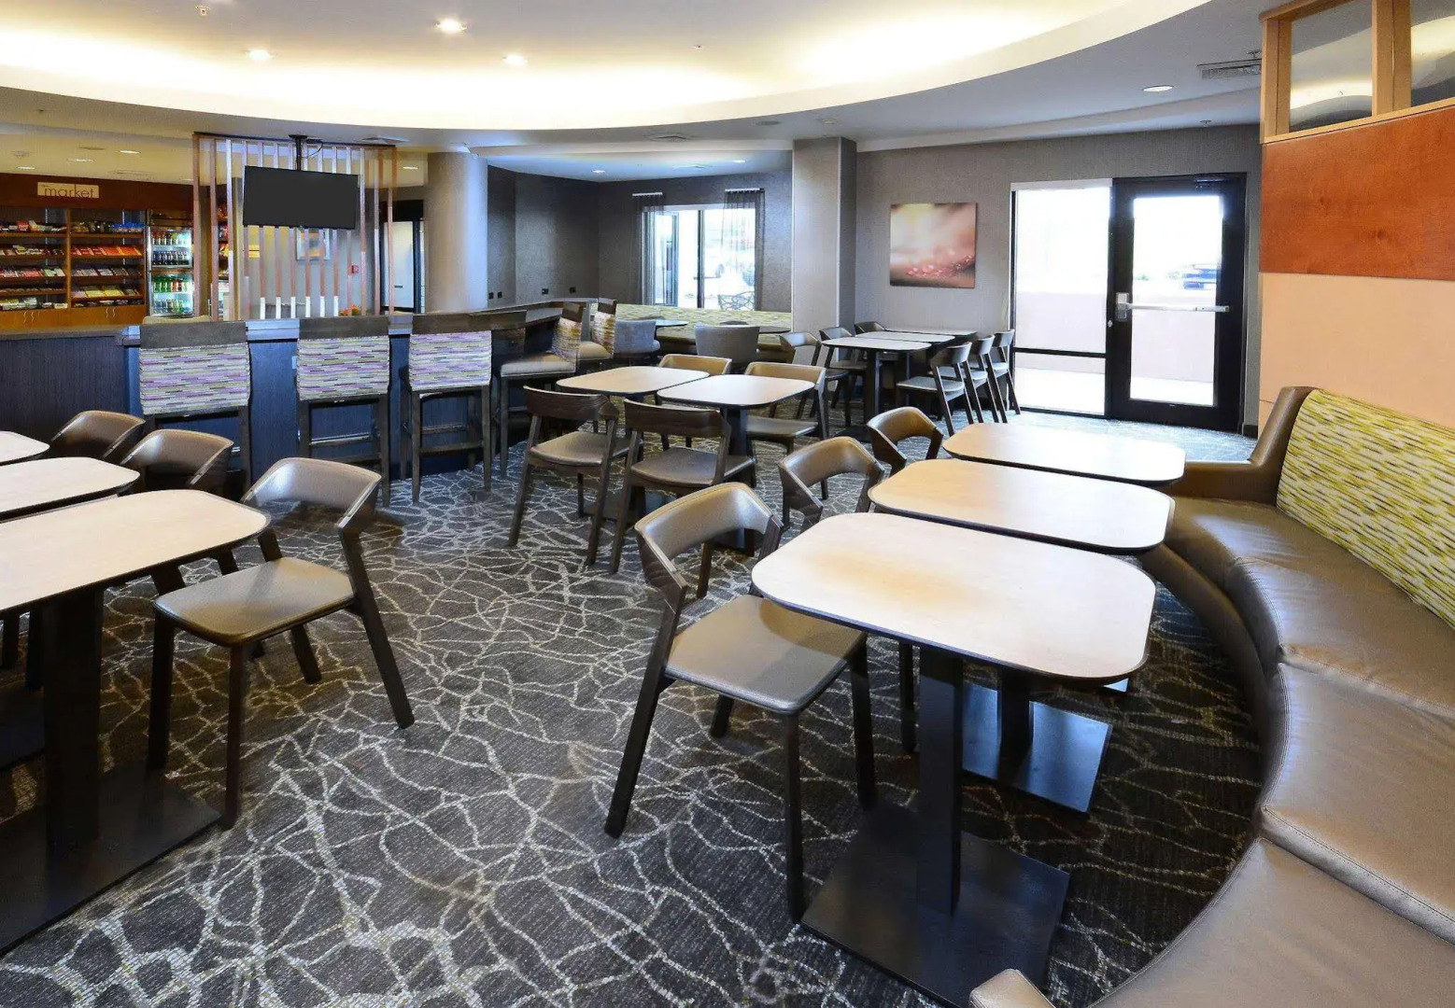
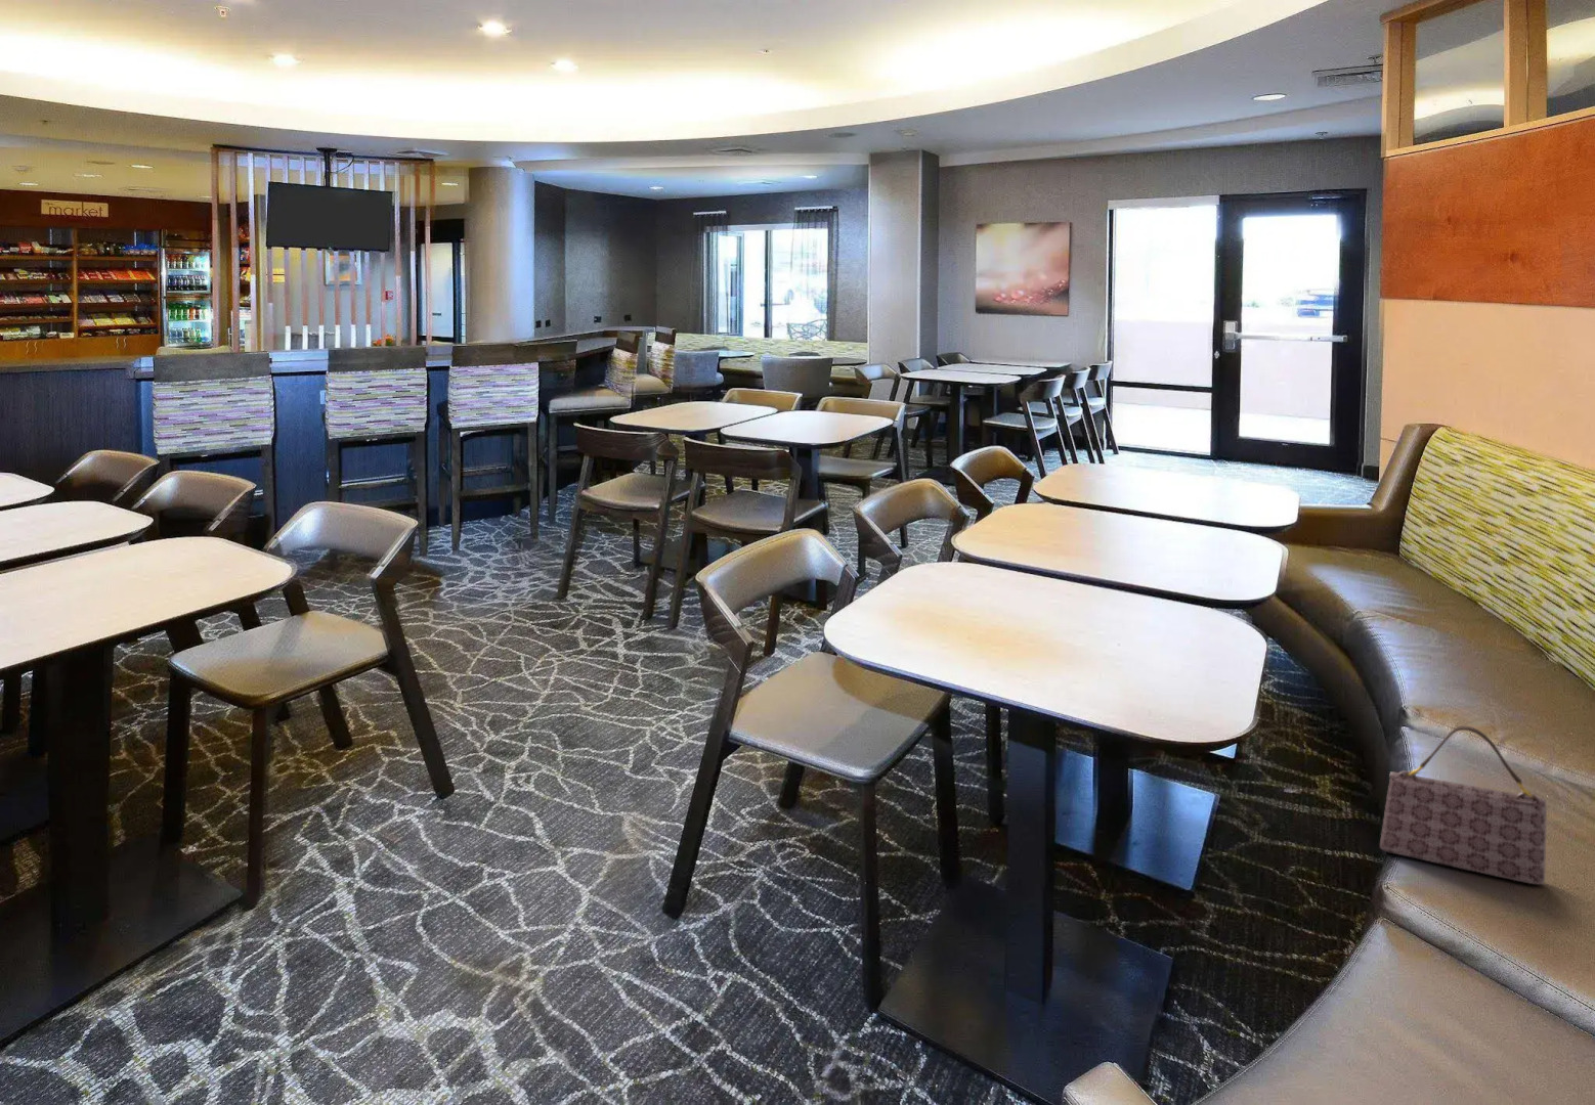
+ handbag (1464, 797)
